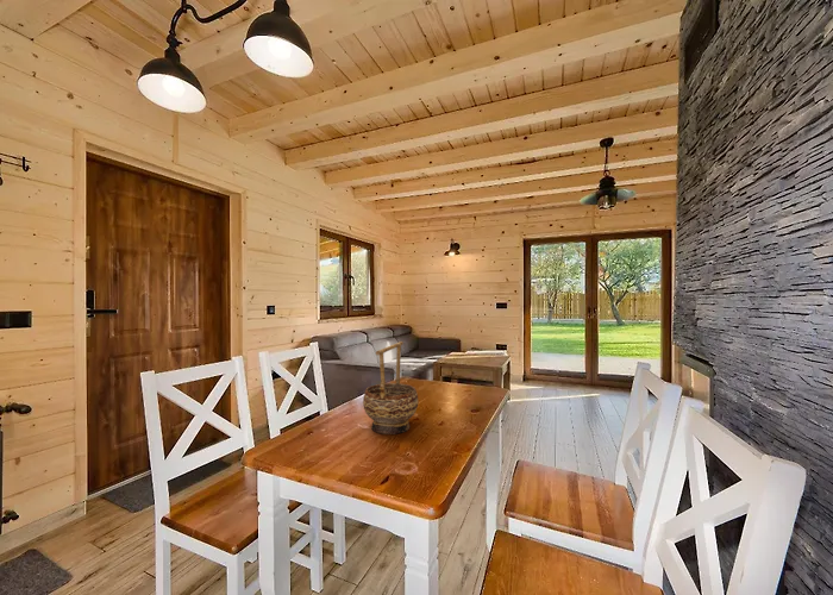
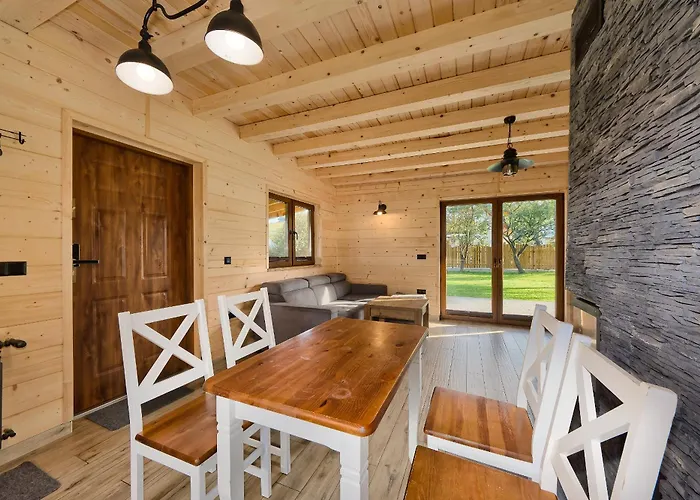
- decorative bowl (390, 386)
